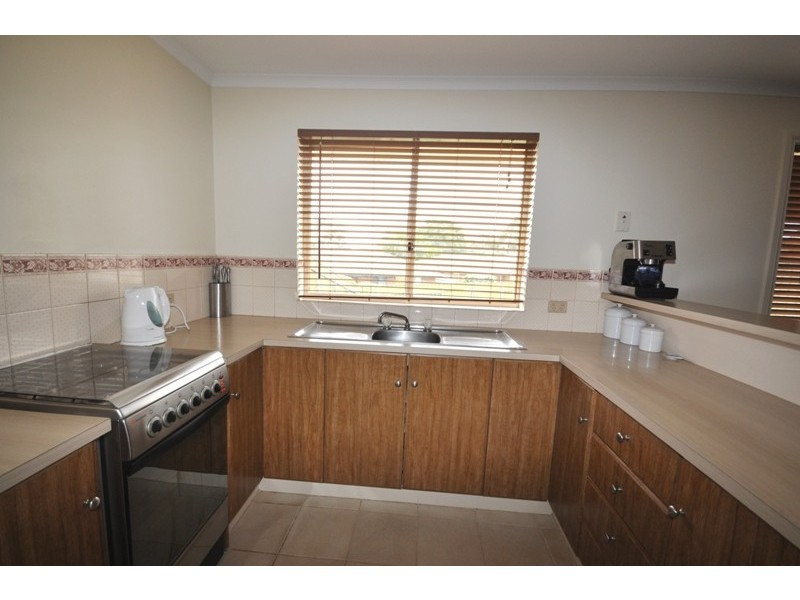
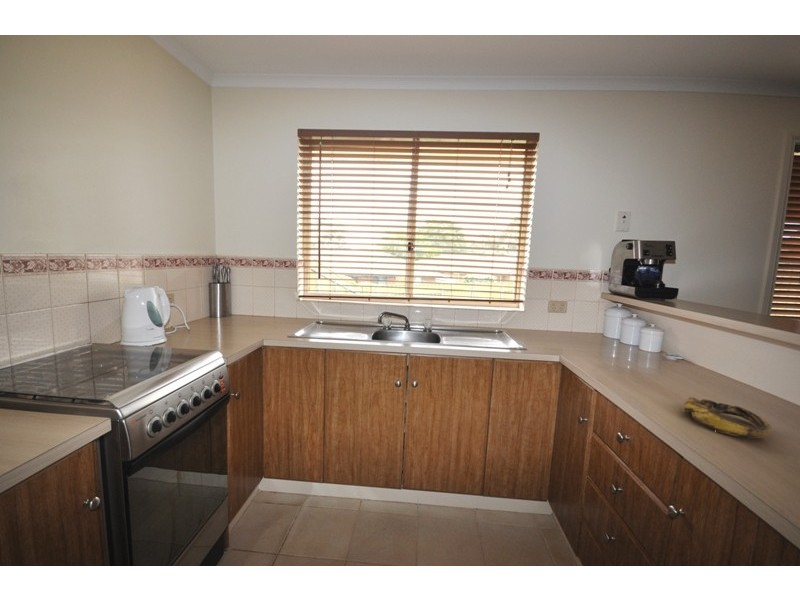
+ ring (723, 416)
